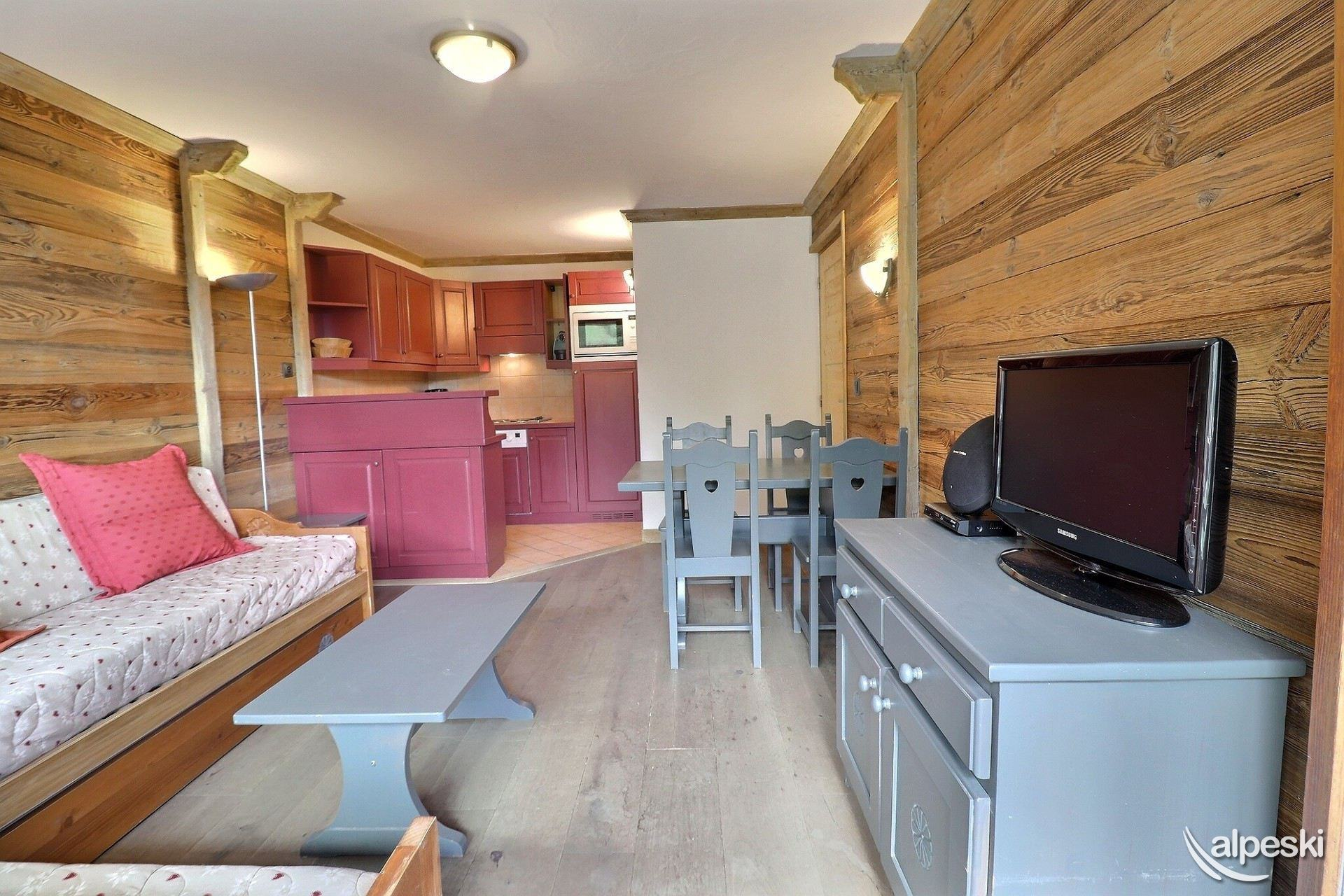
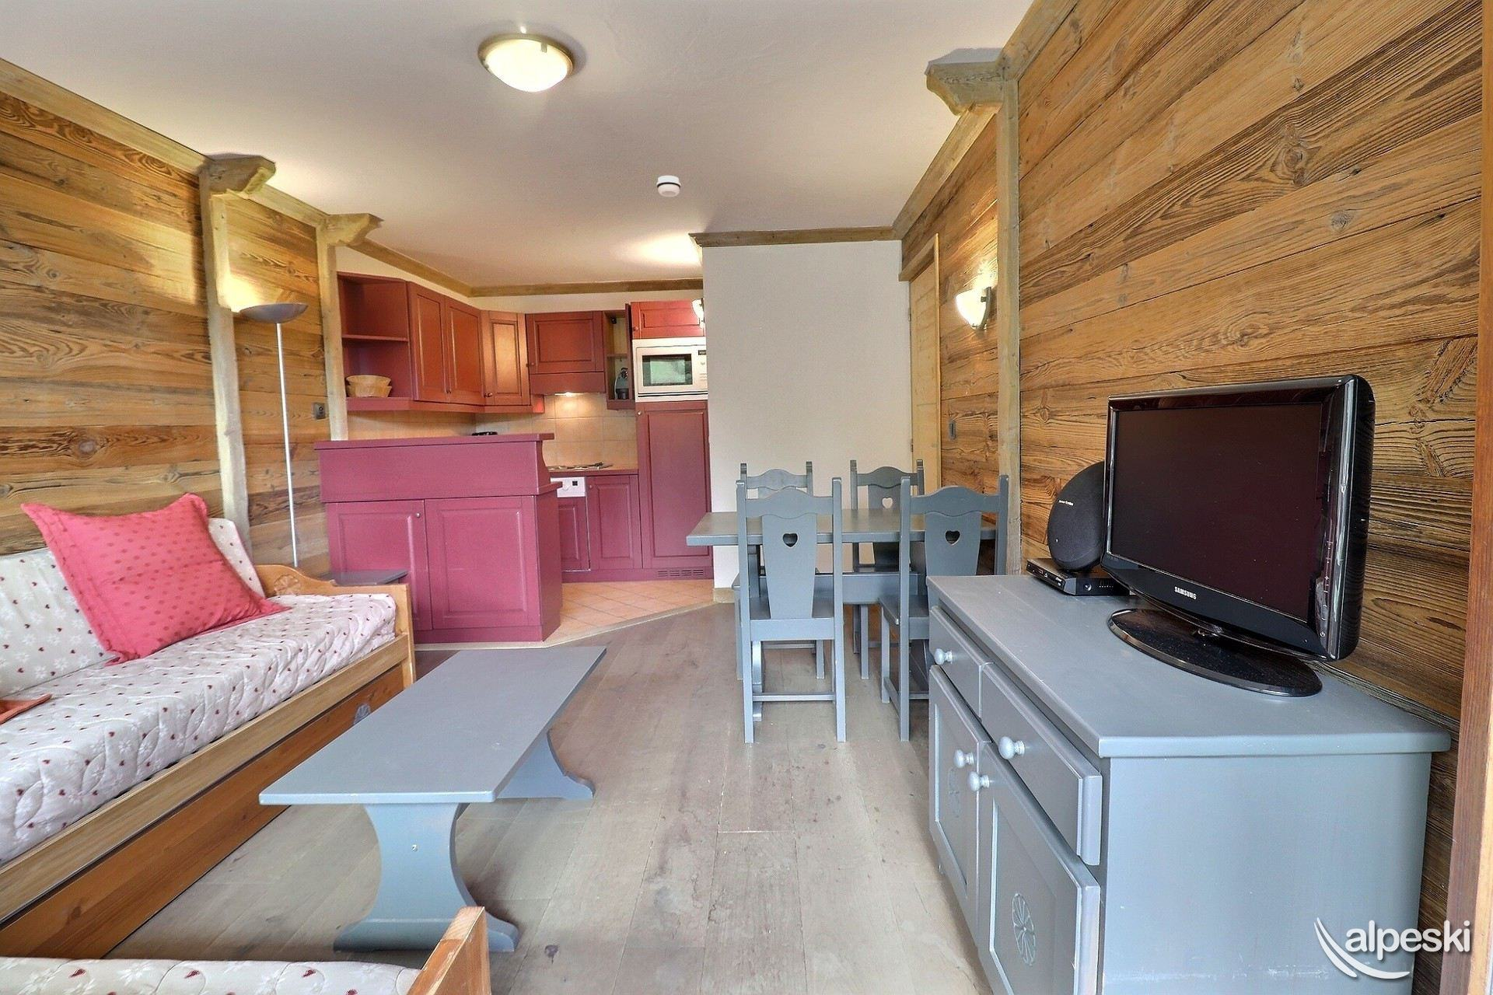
+ smoke detector (669, 185)
